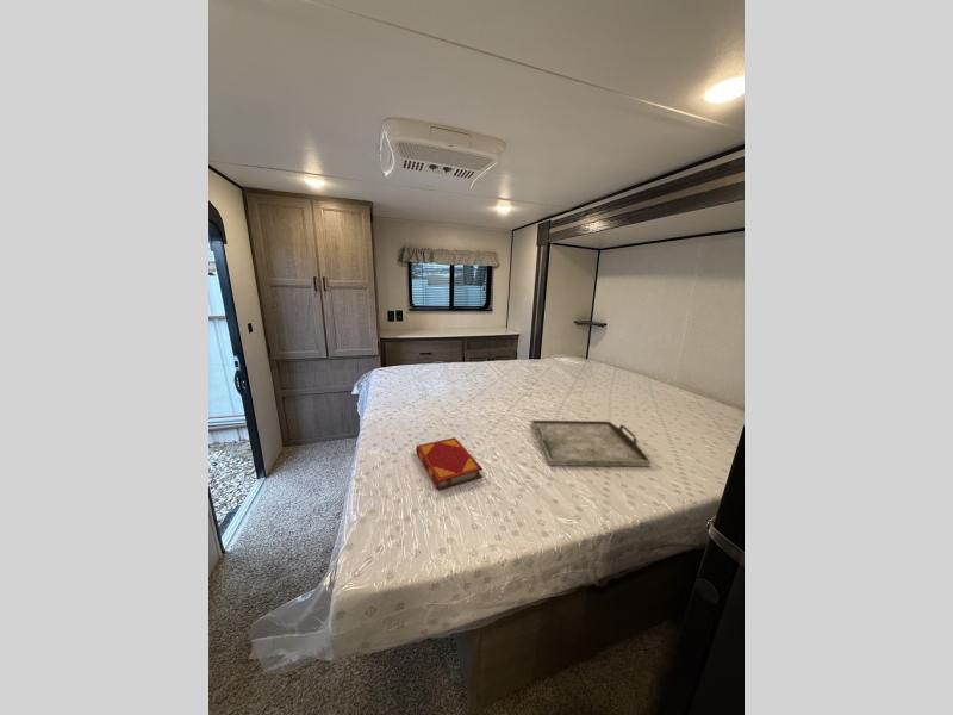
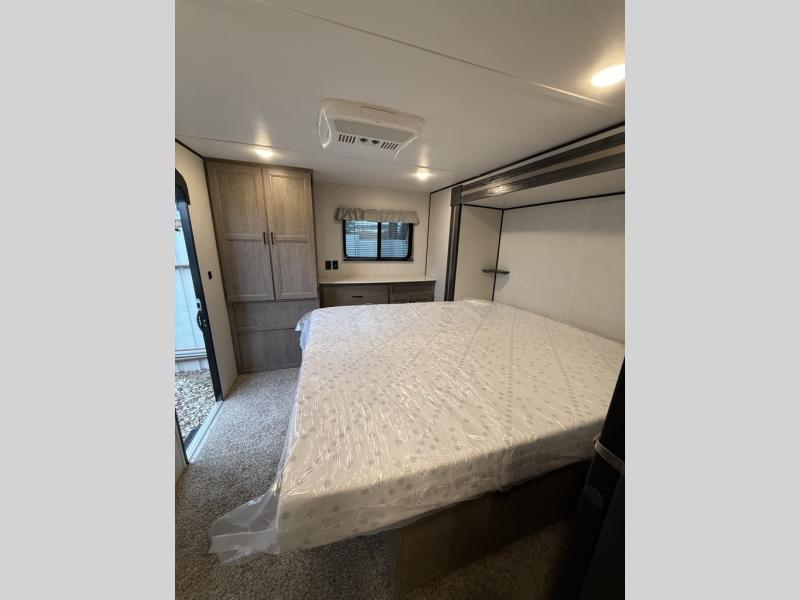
- hardback book (447, 460)
- serving tray (584, 435)
